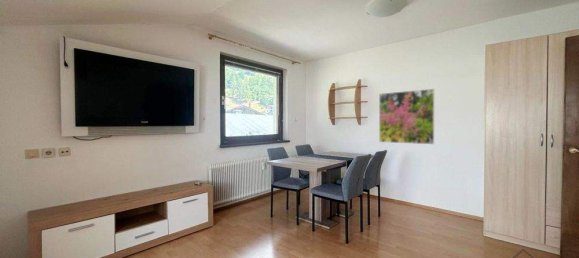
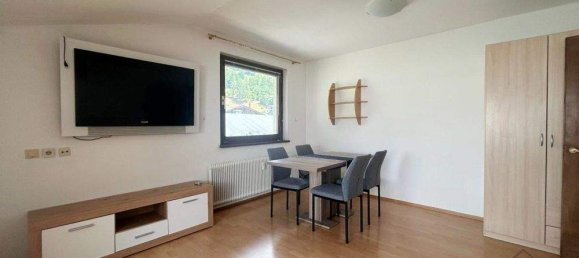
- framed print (404, 117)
